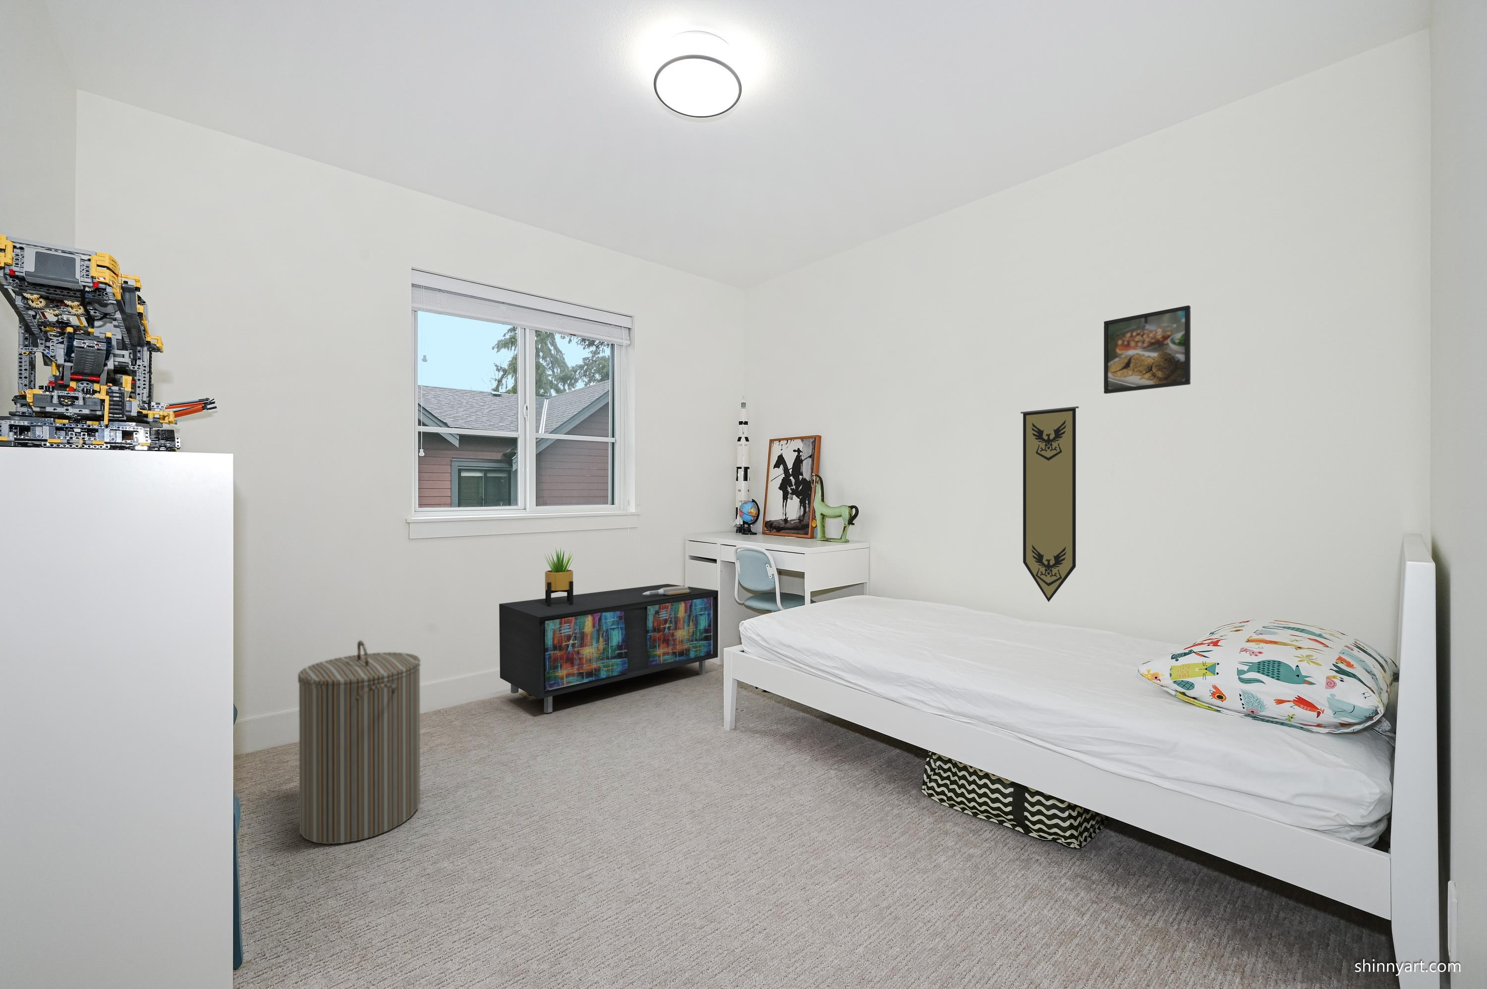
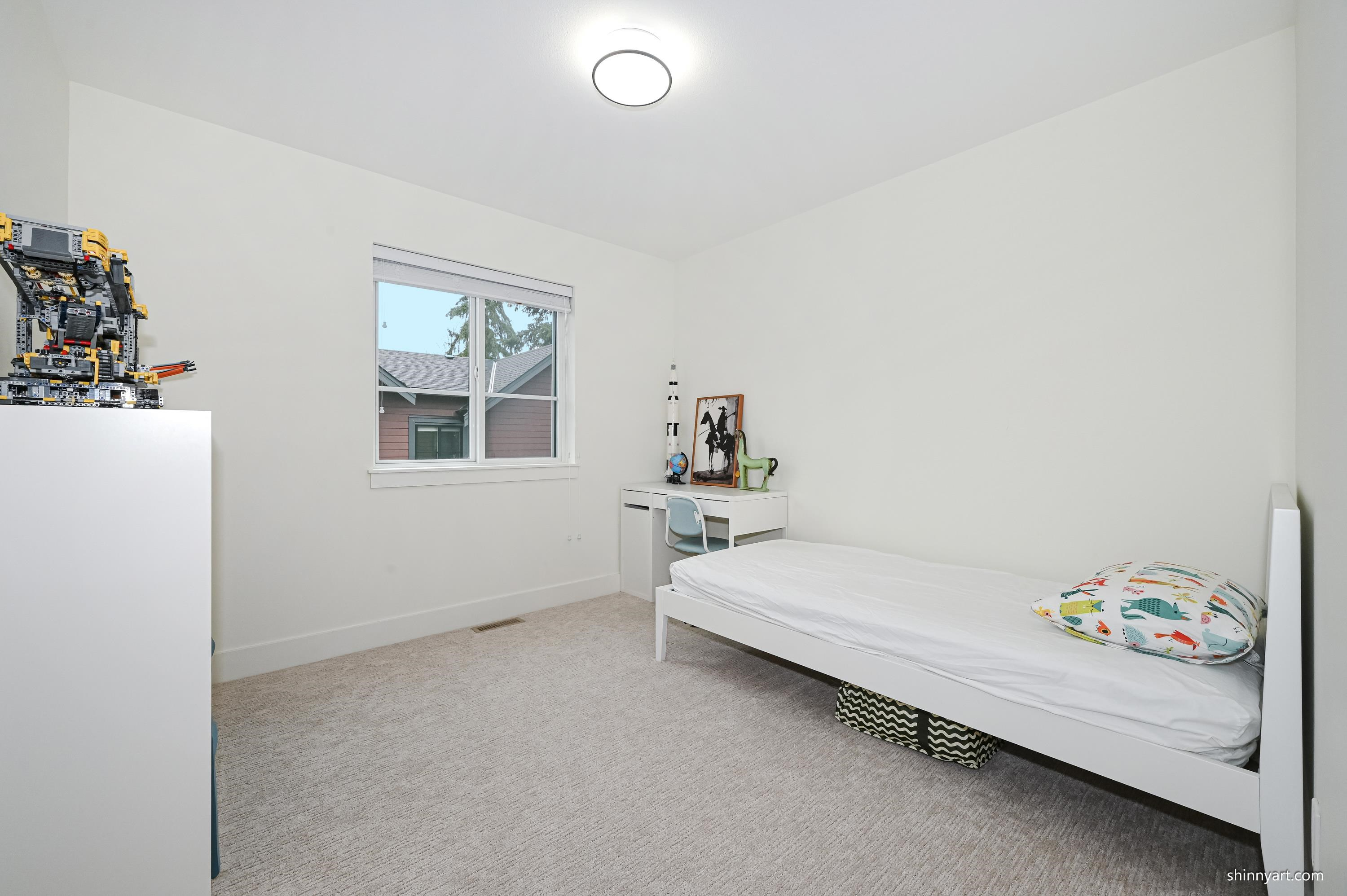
- potted plant (559, 575)
- laundry hamper (362, 729)
- storage cabinet (615, 639)
- toy rocket (666, 592)
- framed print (1145, 351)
- pennant (1049, 506)
